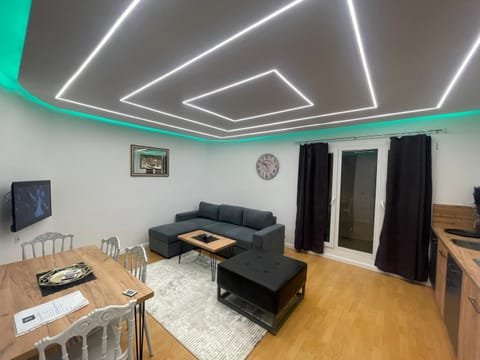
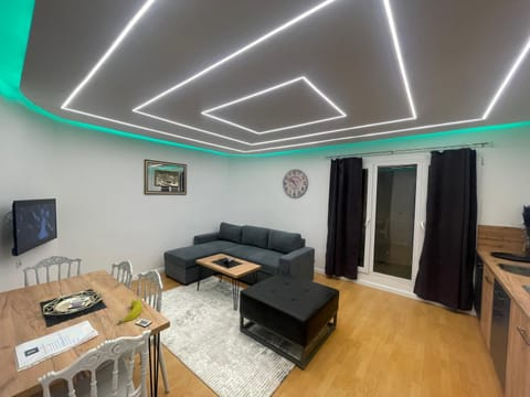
+ fruit (130, 311)
